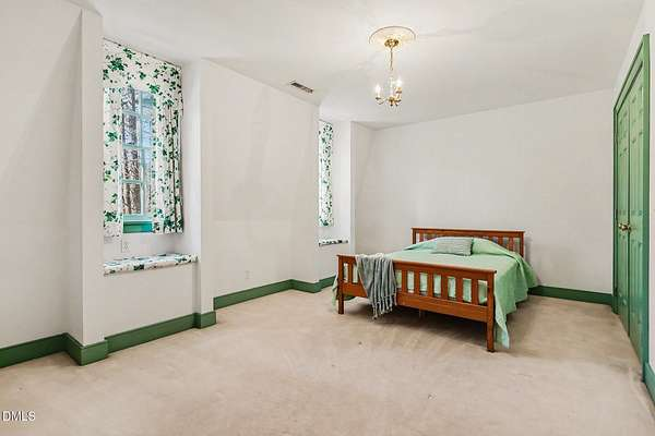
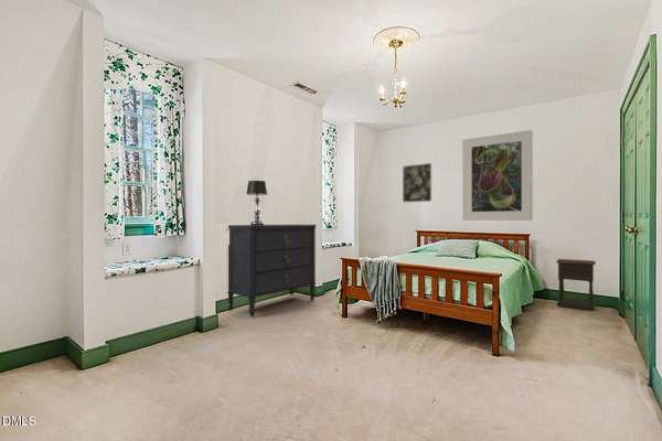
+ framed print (416, 183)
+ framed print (495, 178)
+ nightstand (575, 279)
+ table lamp (257, 203)
+ dresser (274, 265)
